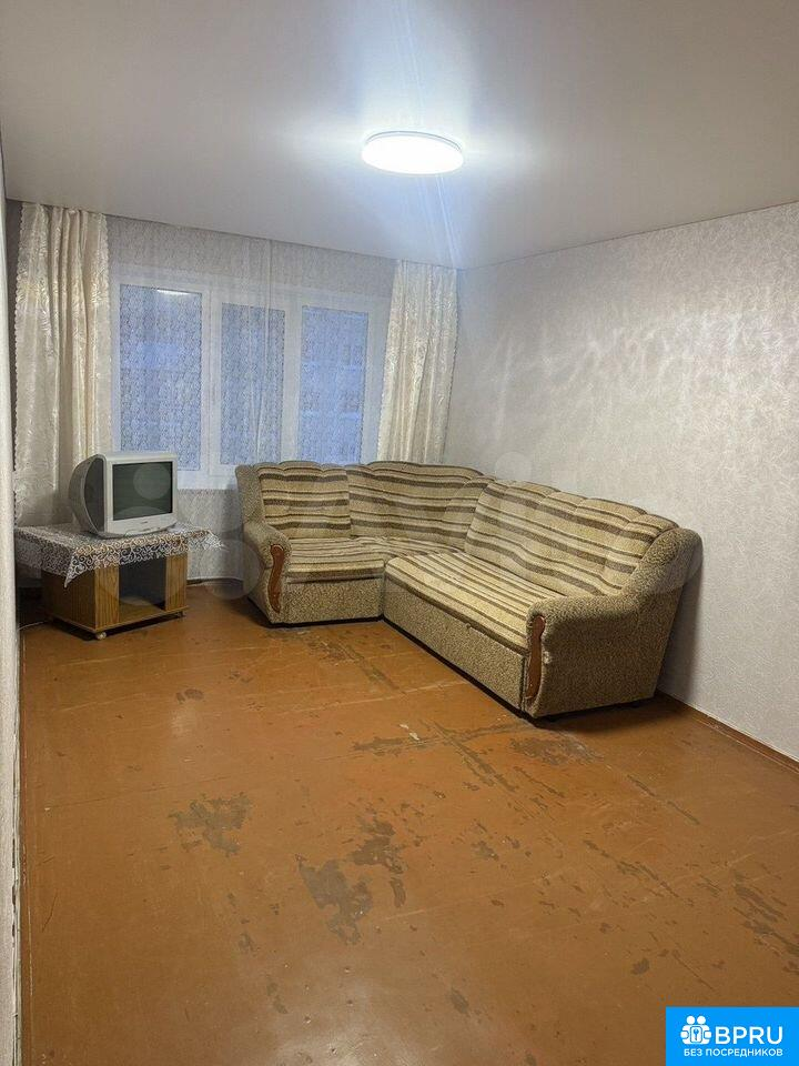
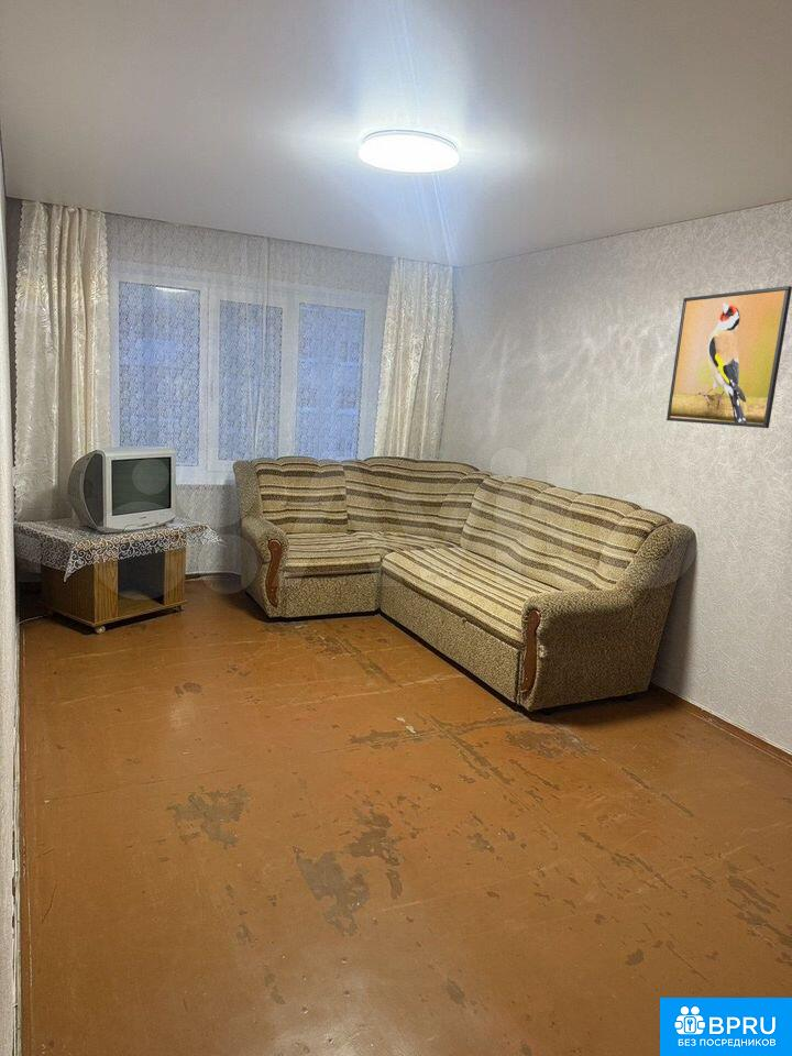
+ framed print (723, 359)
